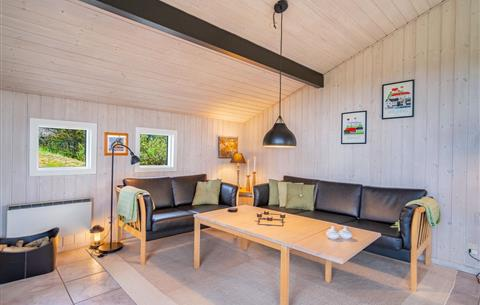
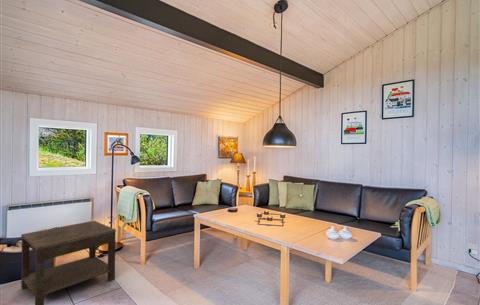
+ side table (68, 253)
